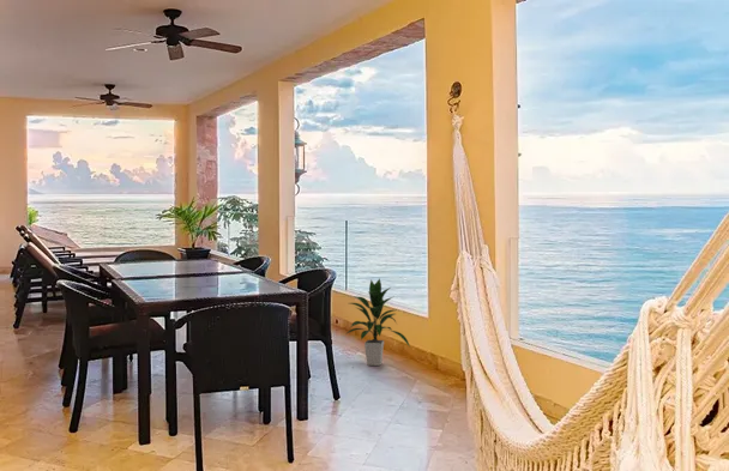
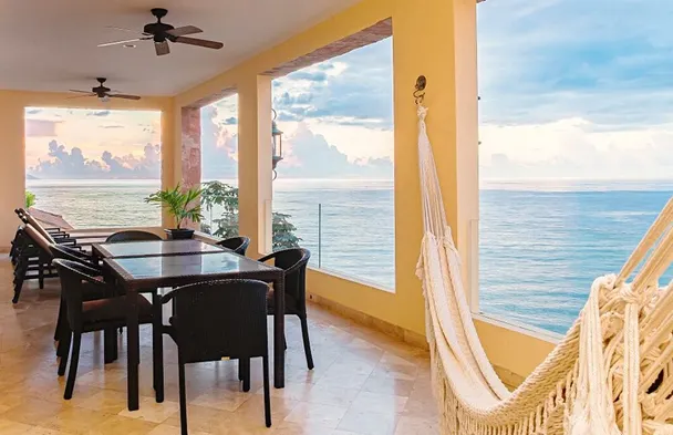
- indoor plant (375, 321)
